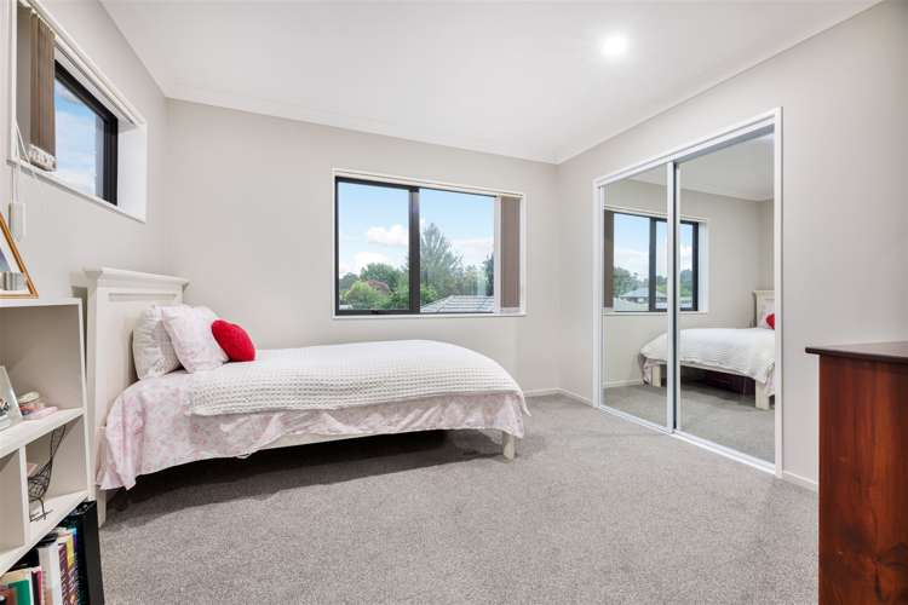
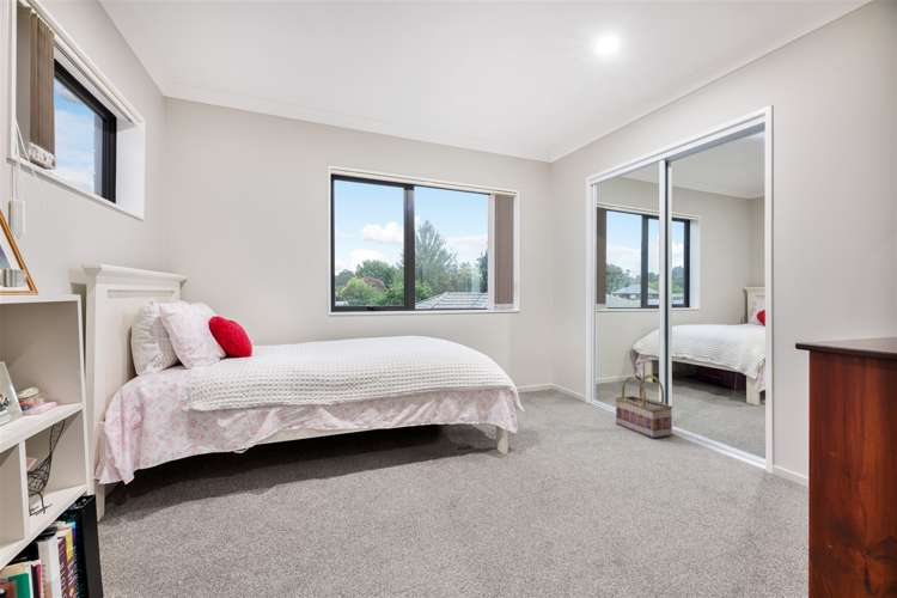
+ basket (642, 402)
